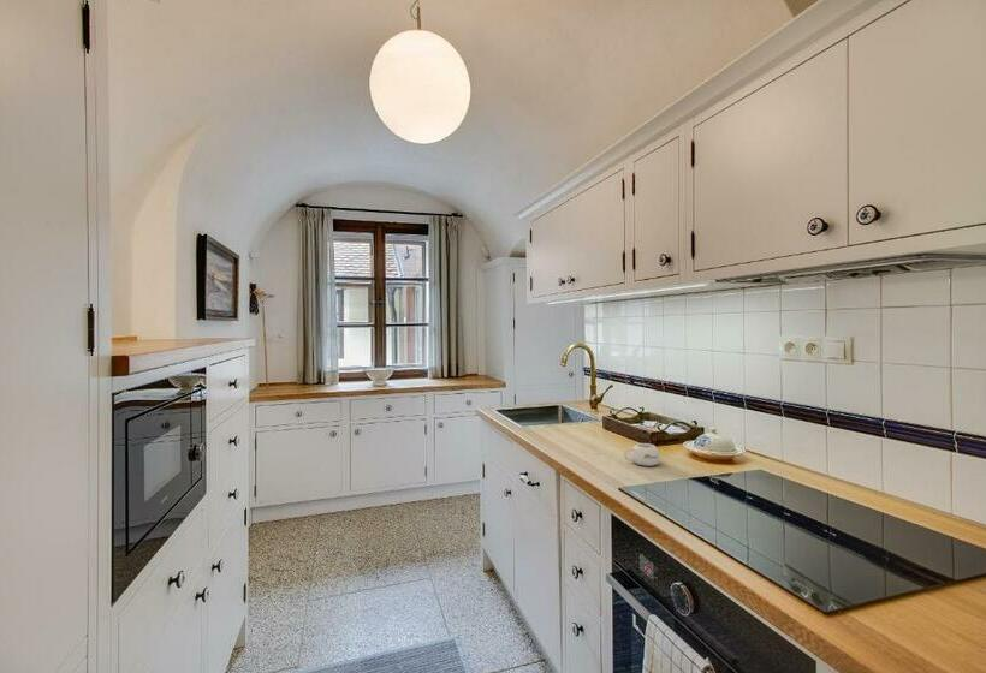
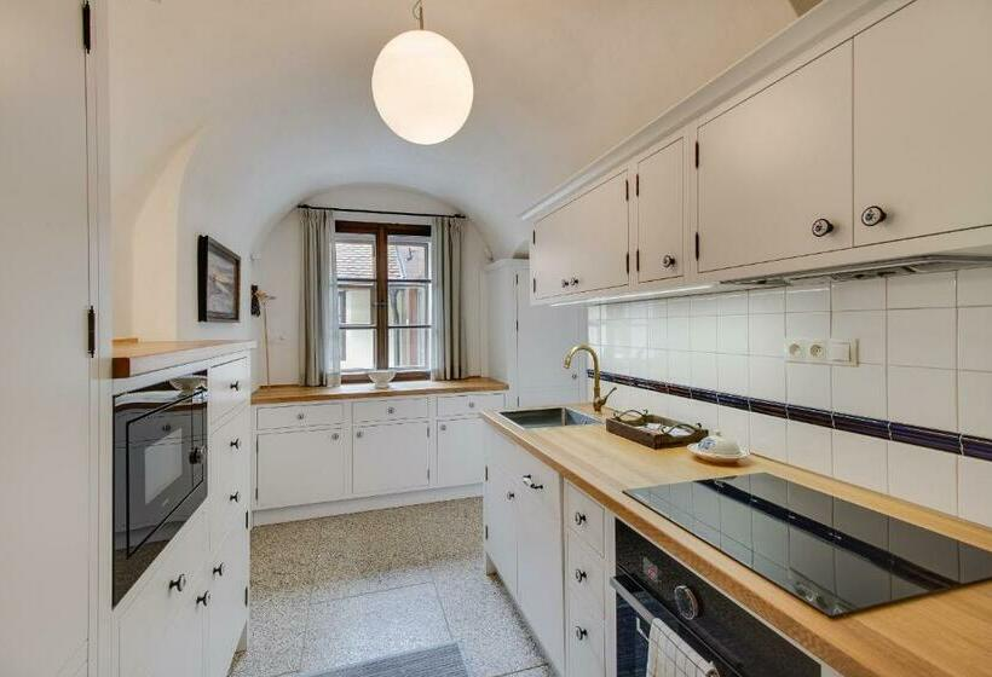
- mug (641, 454)
